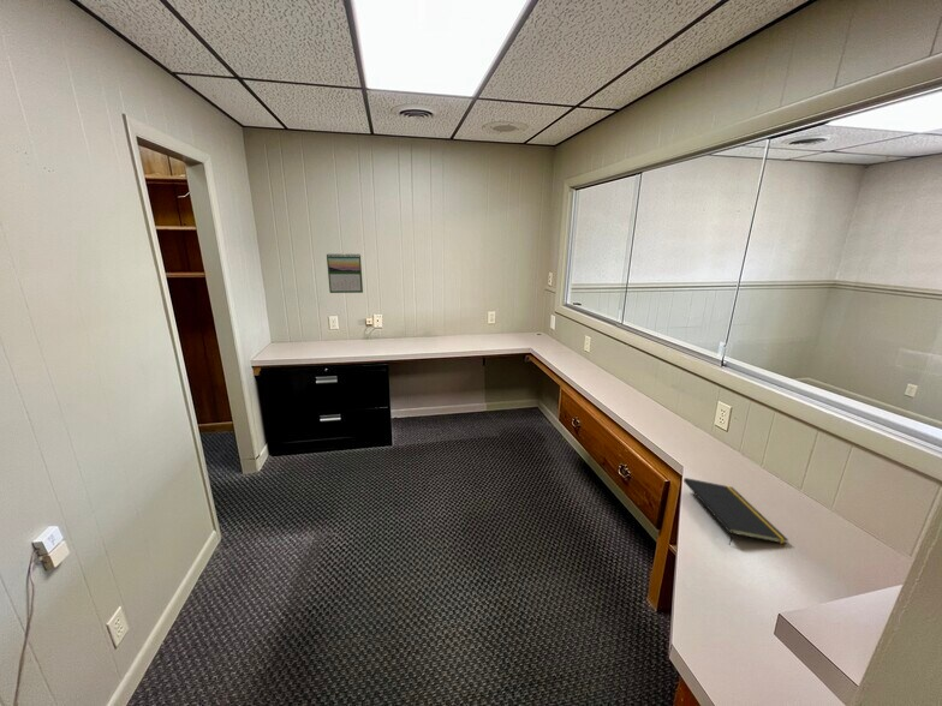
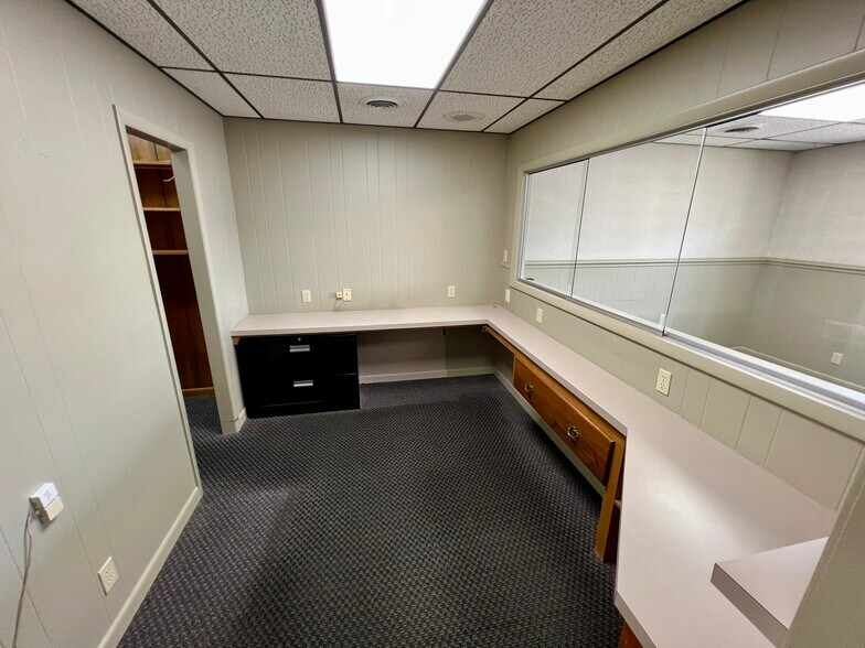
- calendar (345, 273)
- notepad (731, 507)
